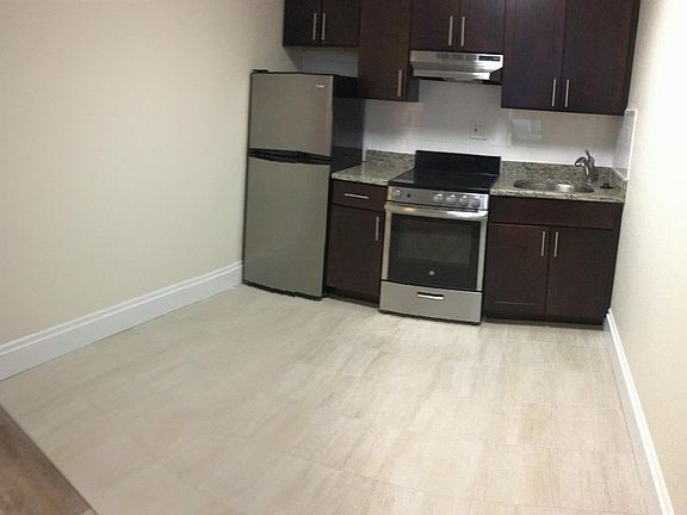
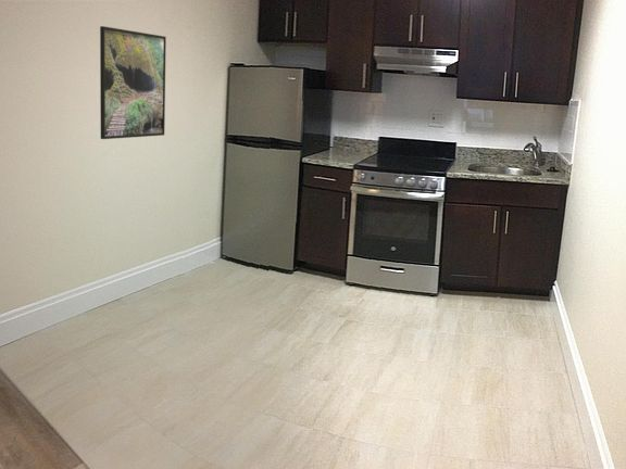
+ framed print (135, 85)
